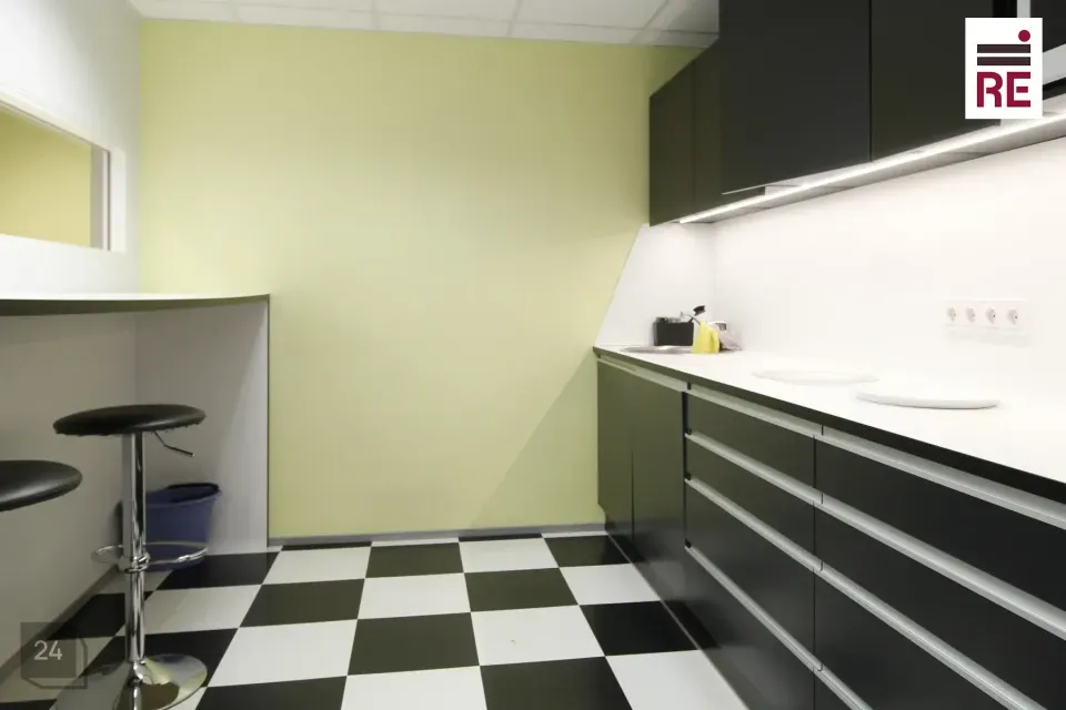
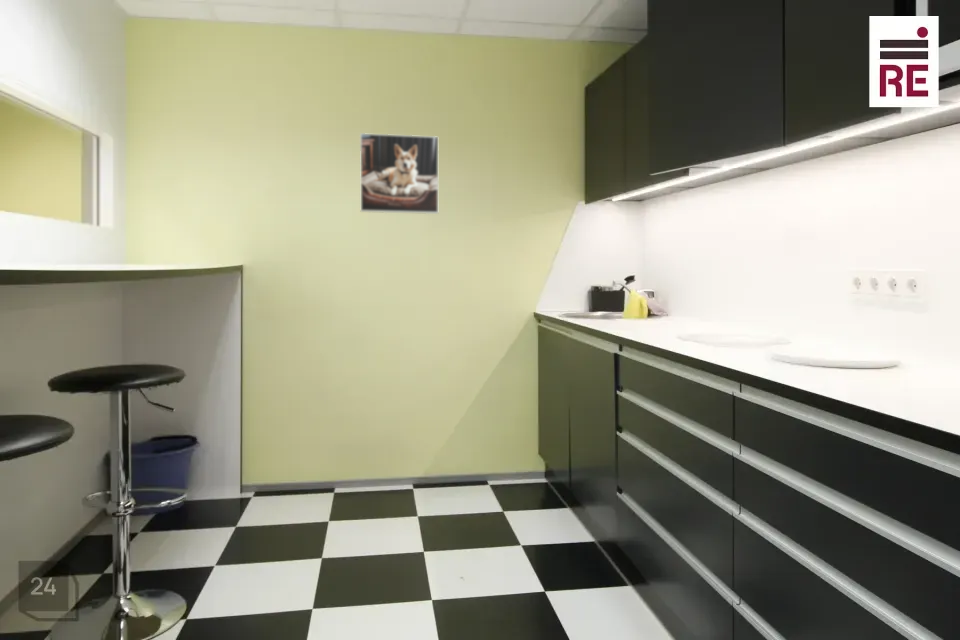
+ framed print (399, 174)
